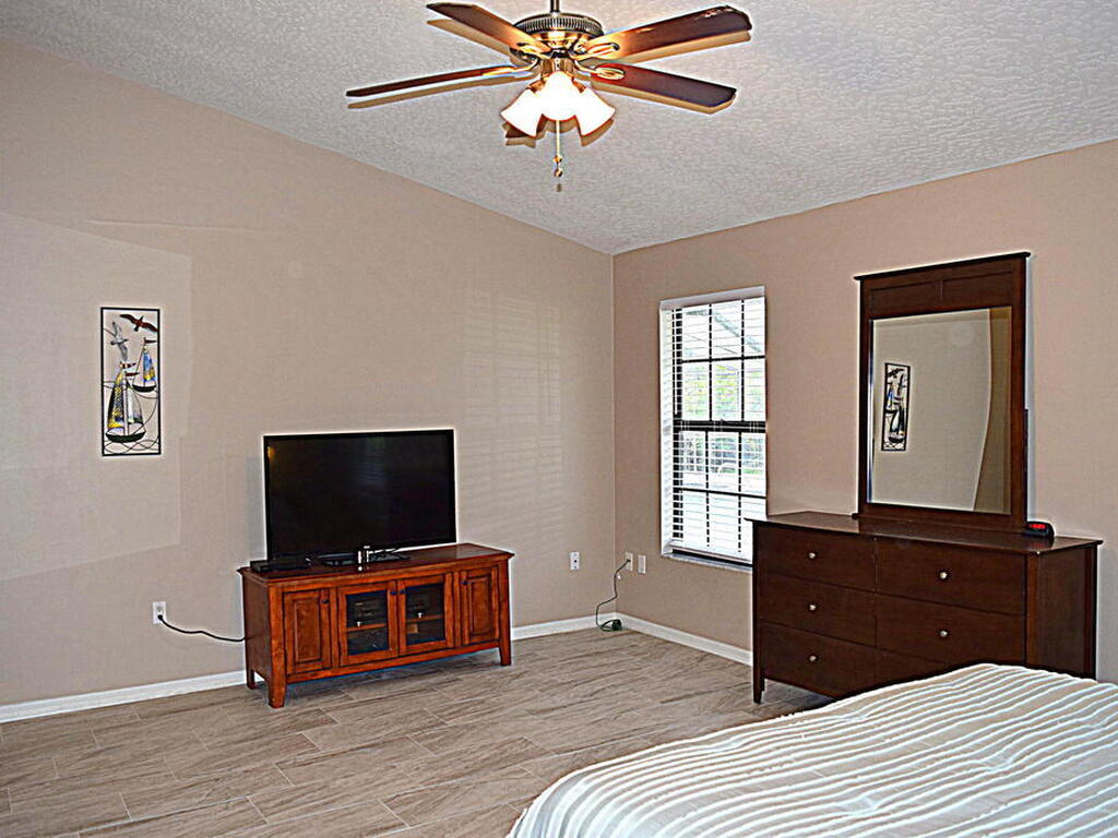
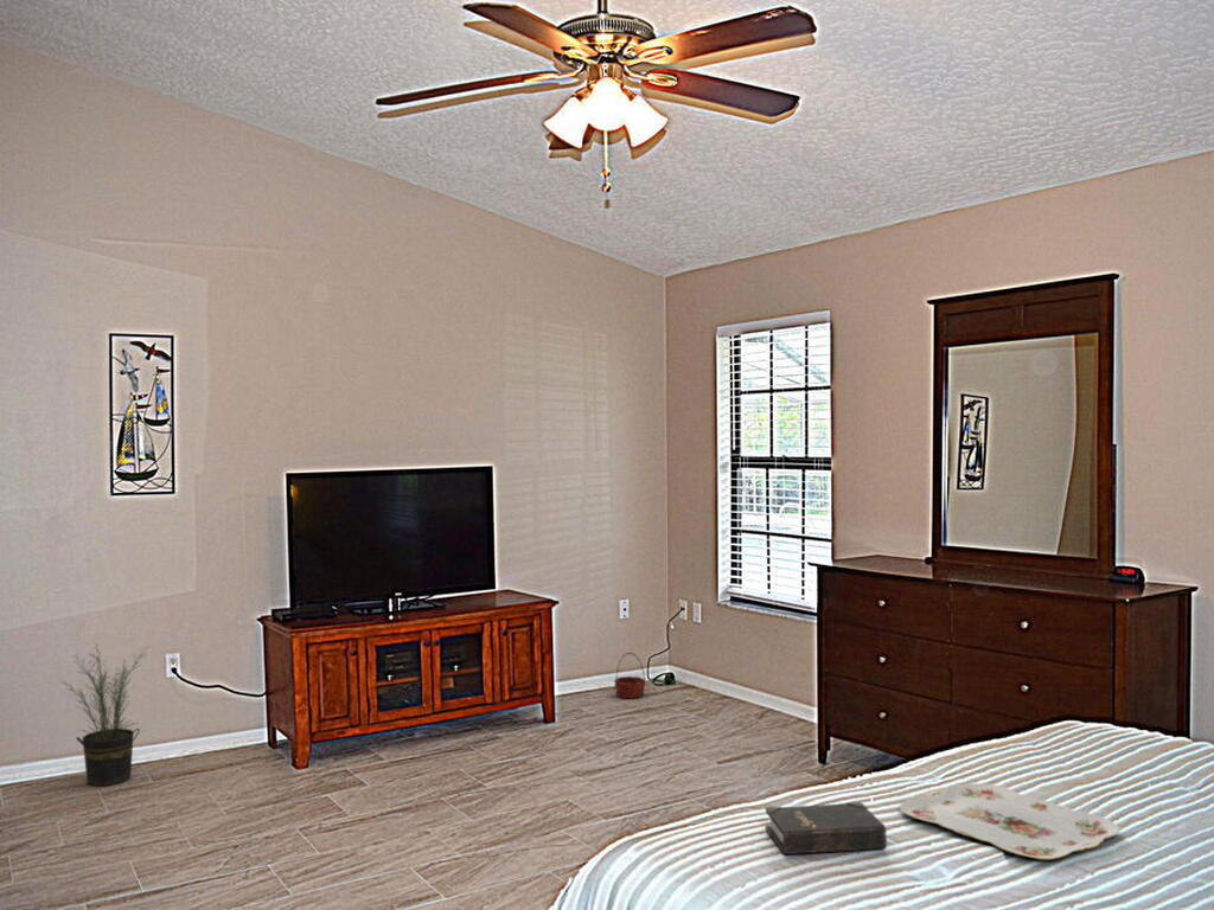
+ potted plant (104, 712)
+ serving tray (1005, 819)
+ basket (630, 677)
+ hardback book (824, 828)
